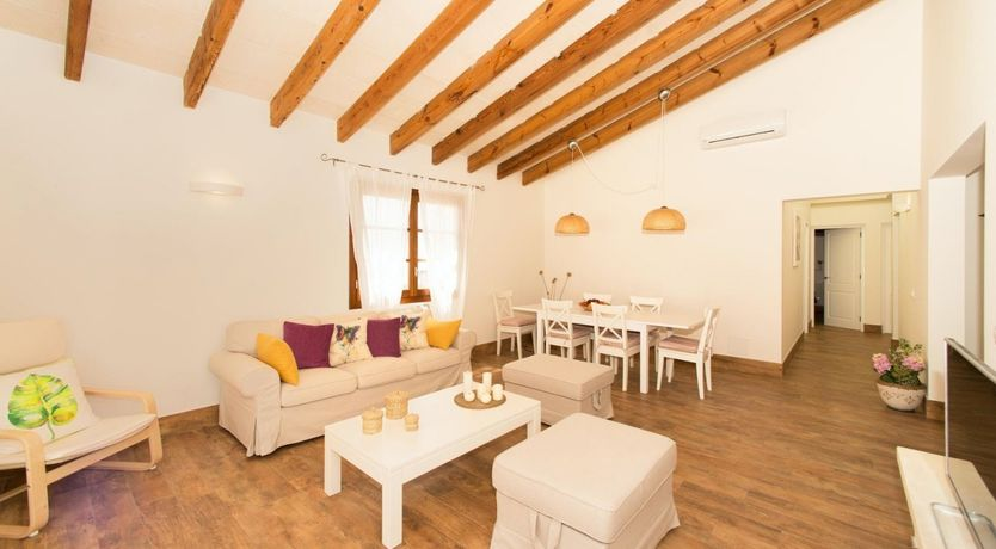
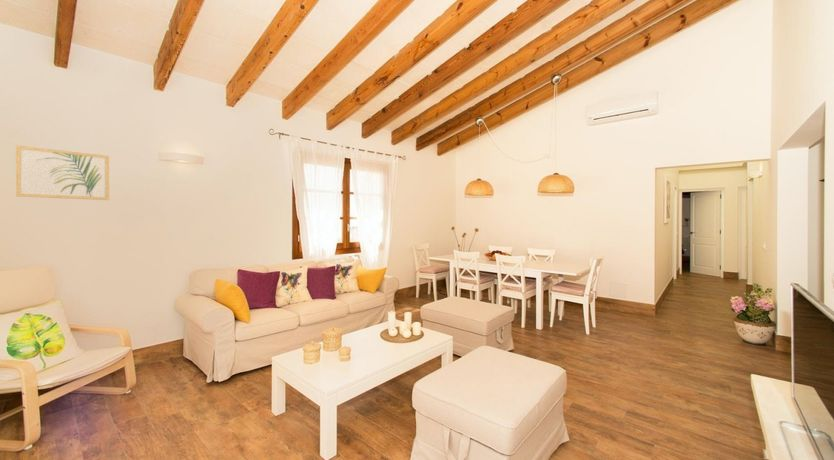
+ wall art (65, 174)
